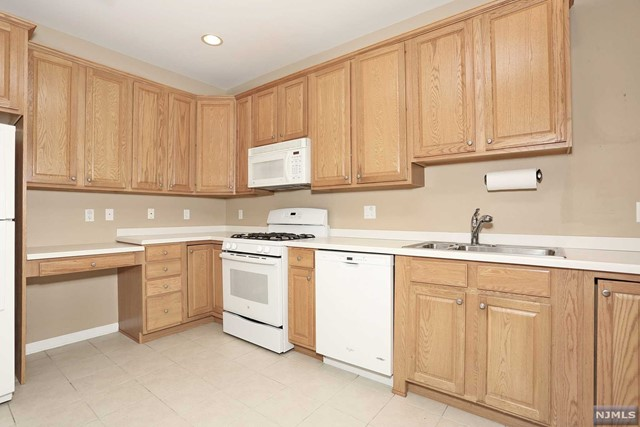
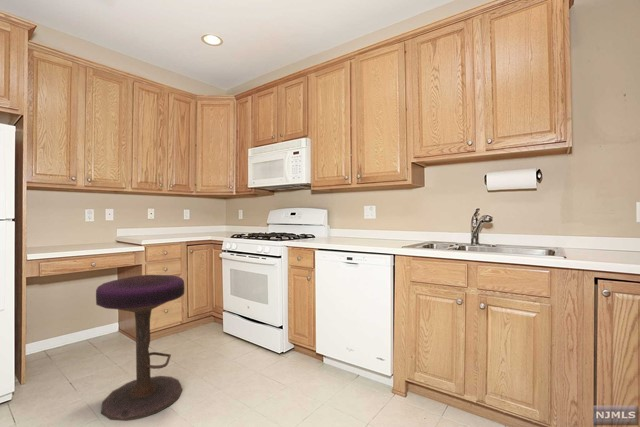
+ stool (143, 337)
